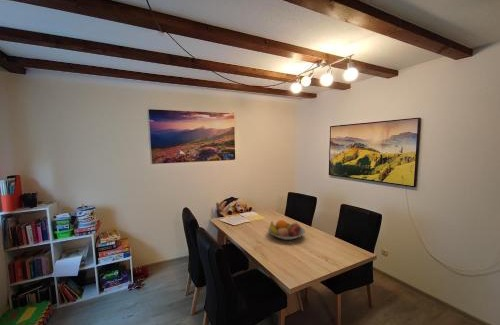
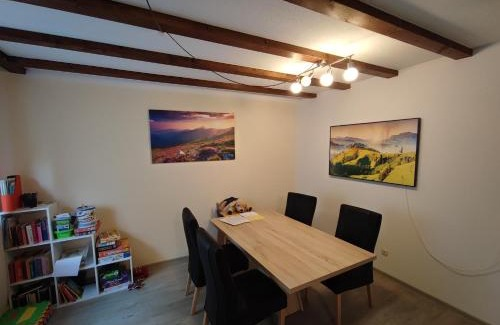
- fruit bowl (286, 228)
